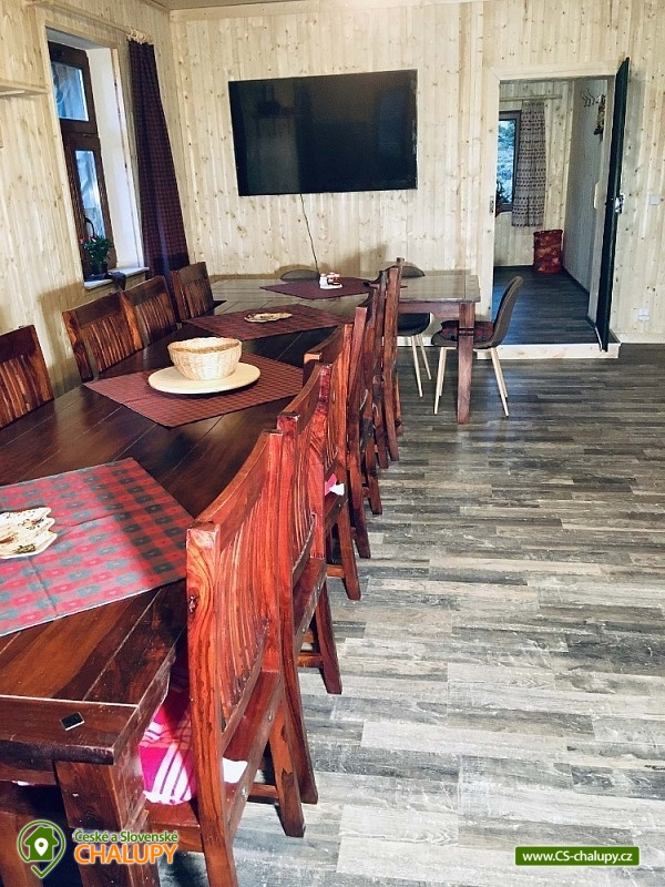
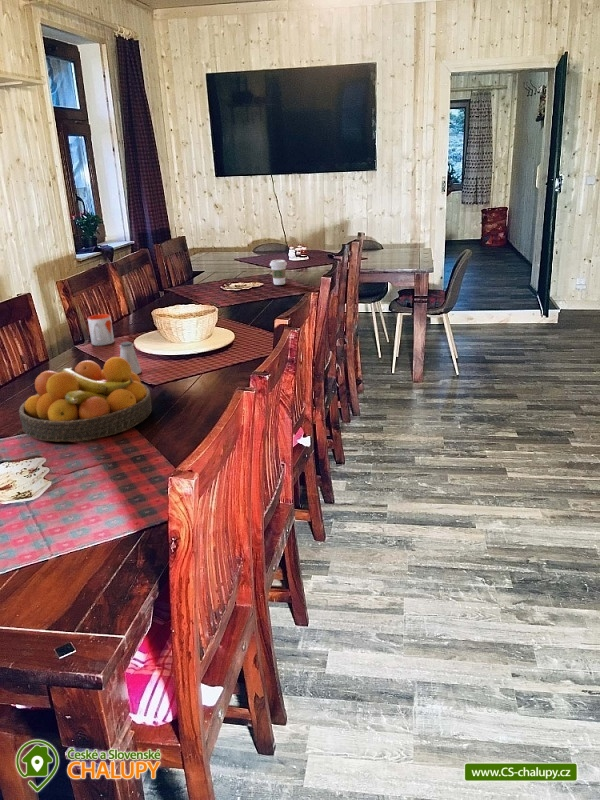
+ mug (99, 330)
+ coffee cup (278, 272)
+ saltshaker (128, 357)
+ fruit bowl (84, 390)
